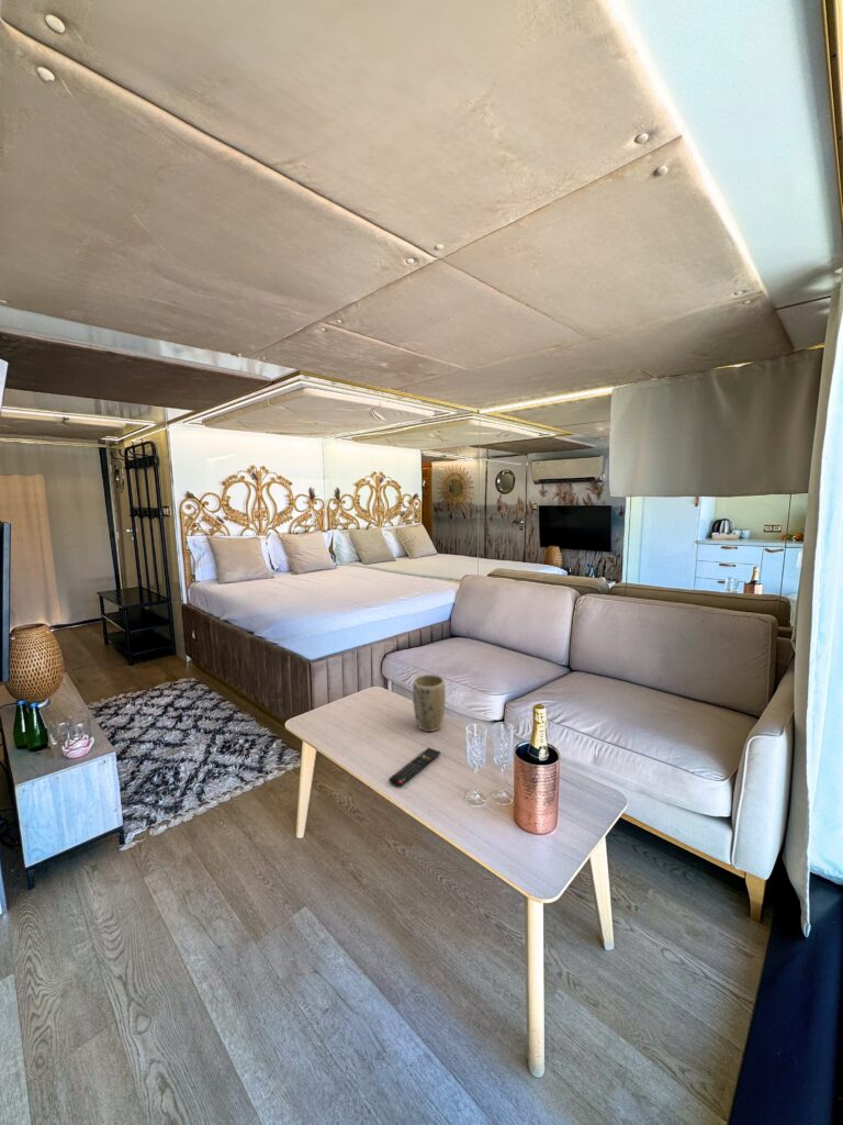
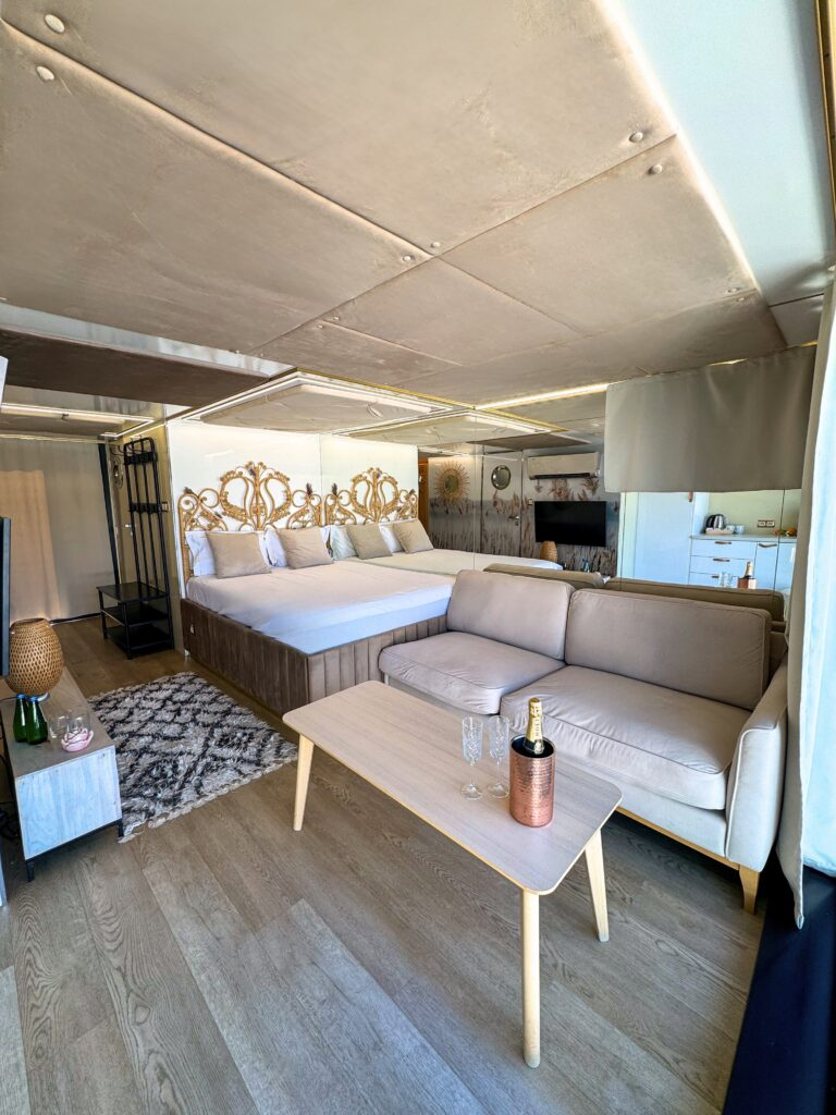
- remote control (415, 766)
- plant pot (429, 703)
